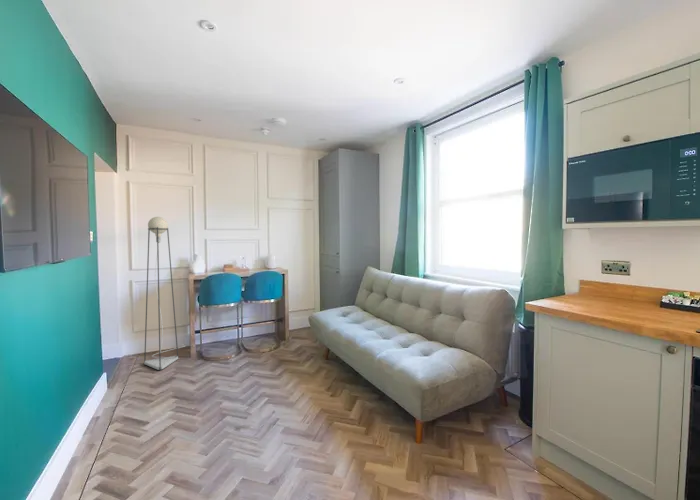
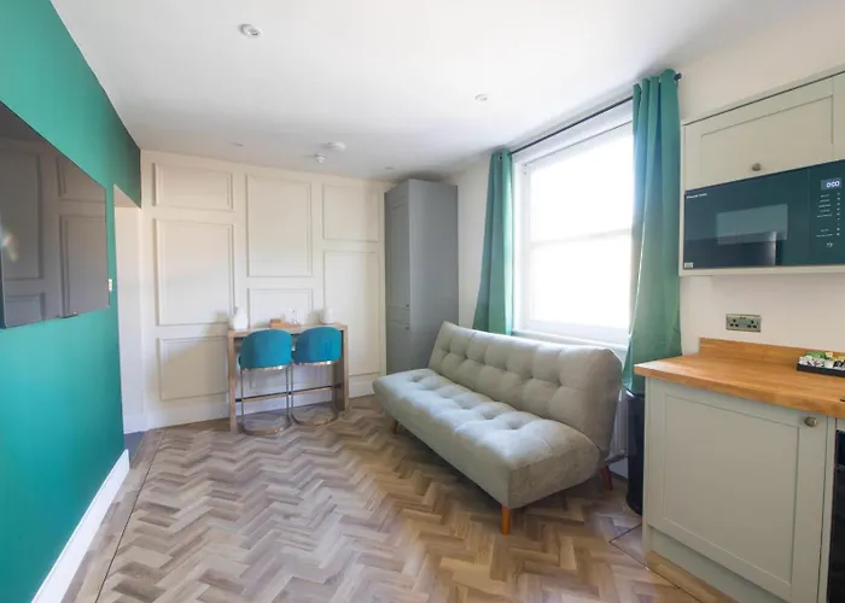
- floor lamp (158, 288)
